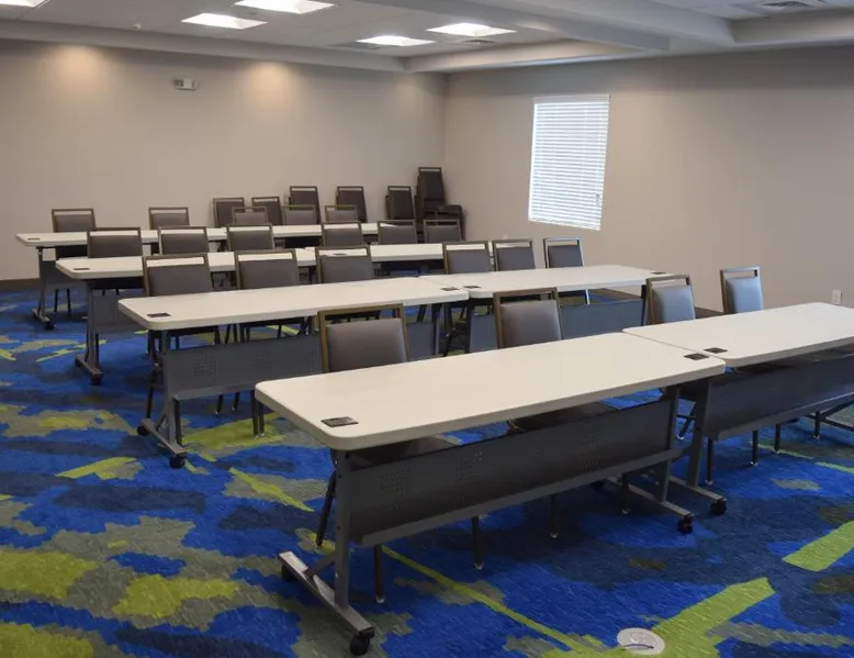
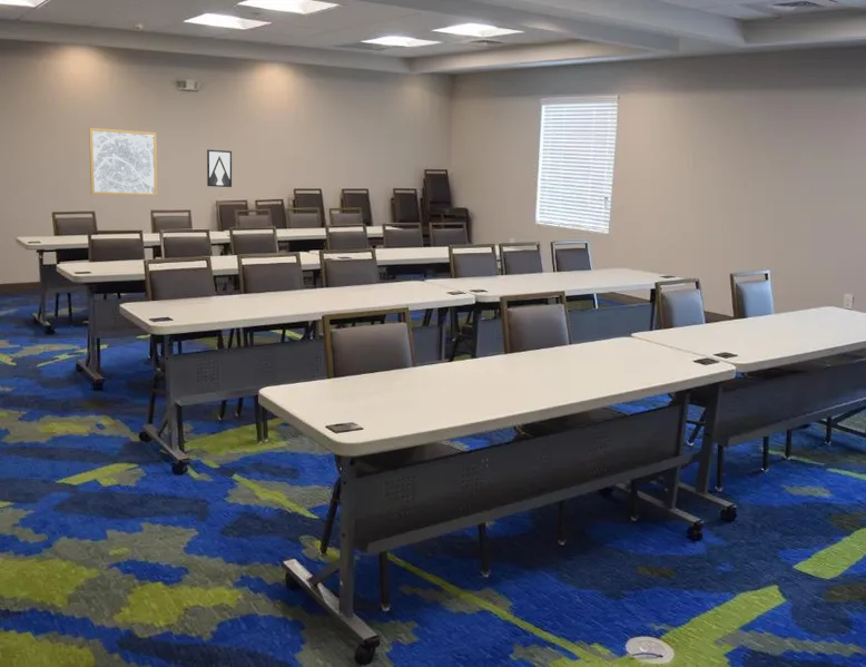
+ wall art (219, 168)
+ wall art (124, 163)
